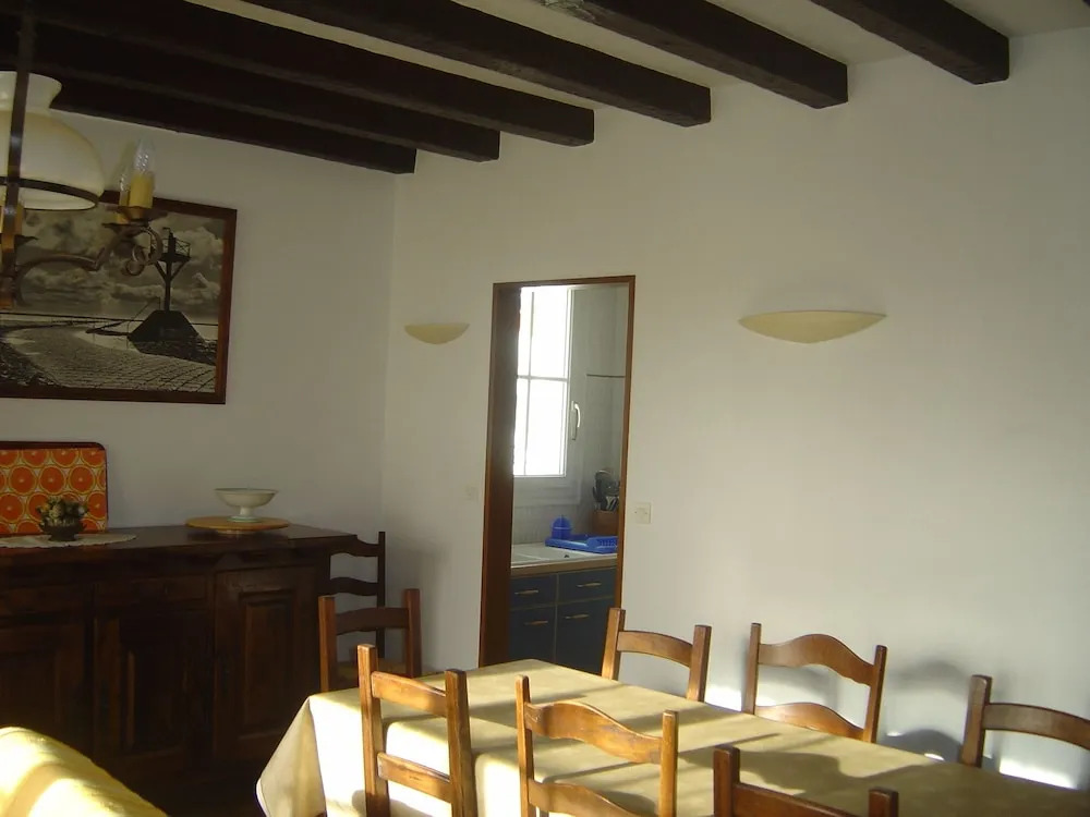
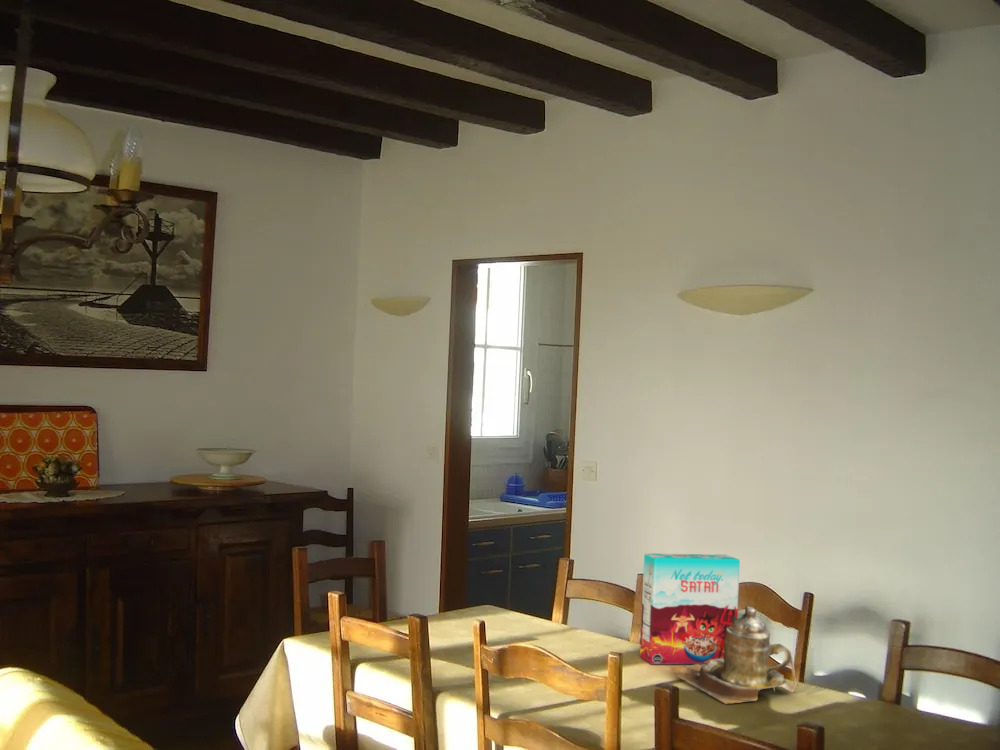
+ cereal box (689, 608)
+ teapot (736, 646)
